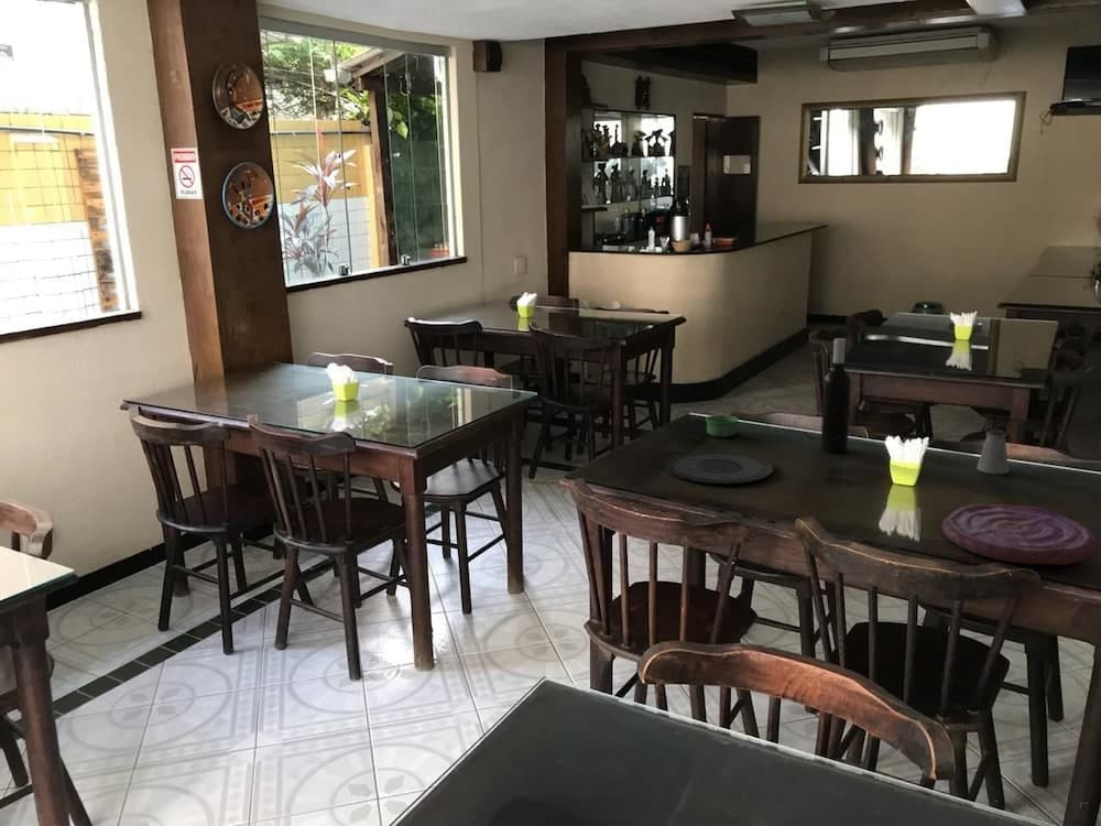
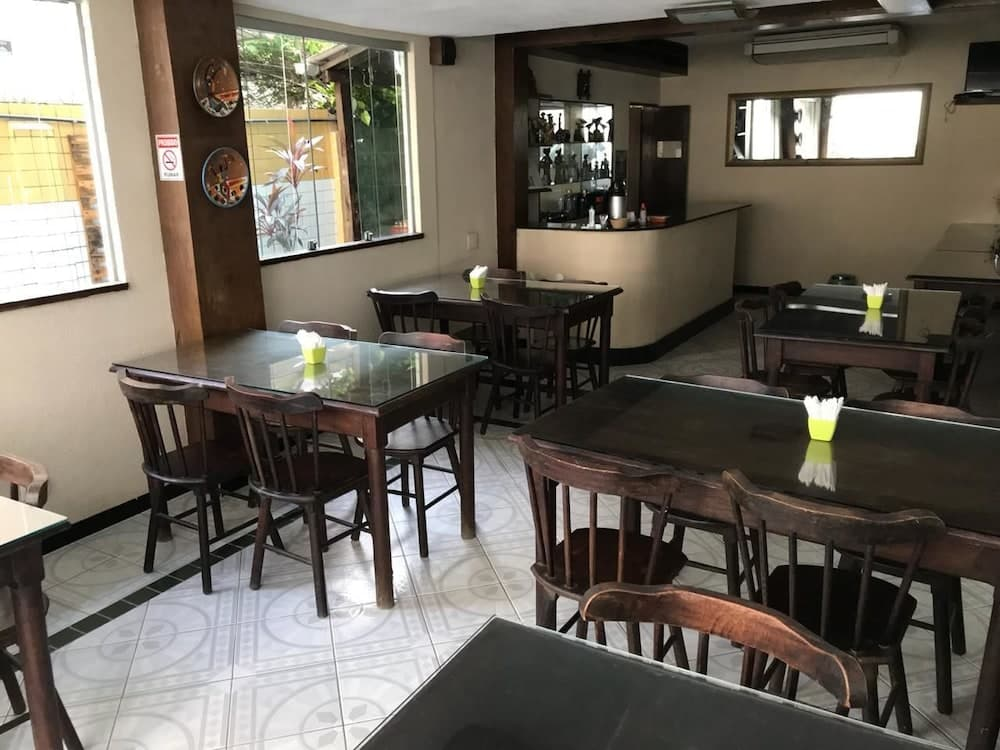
- wine bottle (837, 394)
- ramekin (721, 425)
- plate (1017, 532)
- plate (718, 466)
- saltshaker (994, 449)
